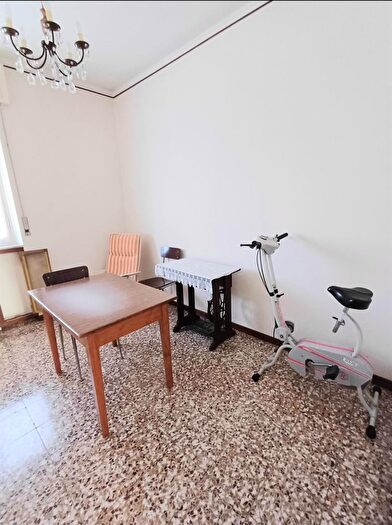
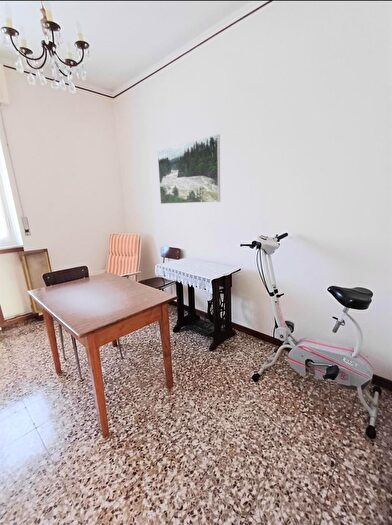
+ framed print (186, 174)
